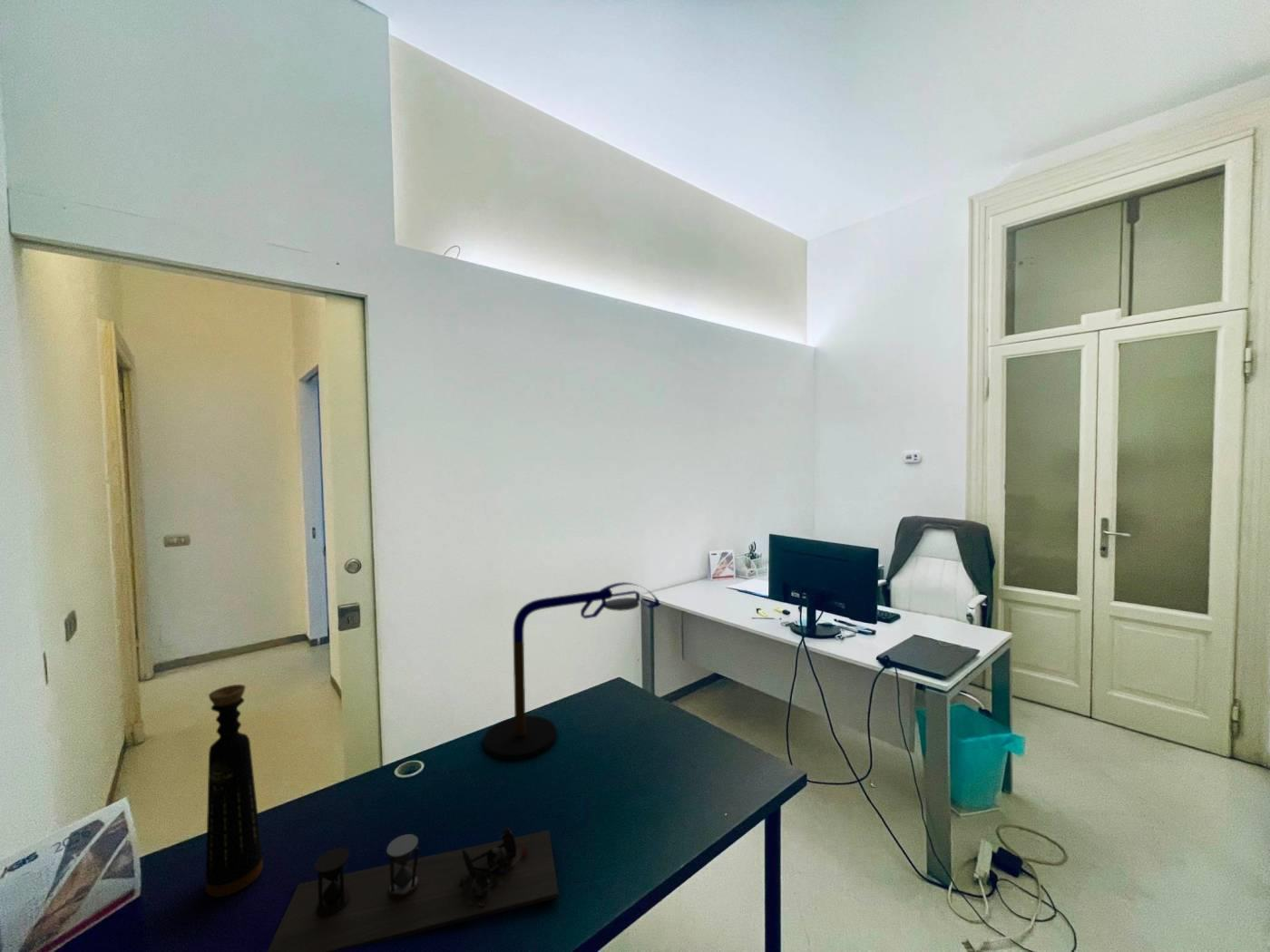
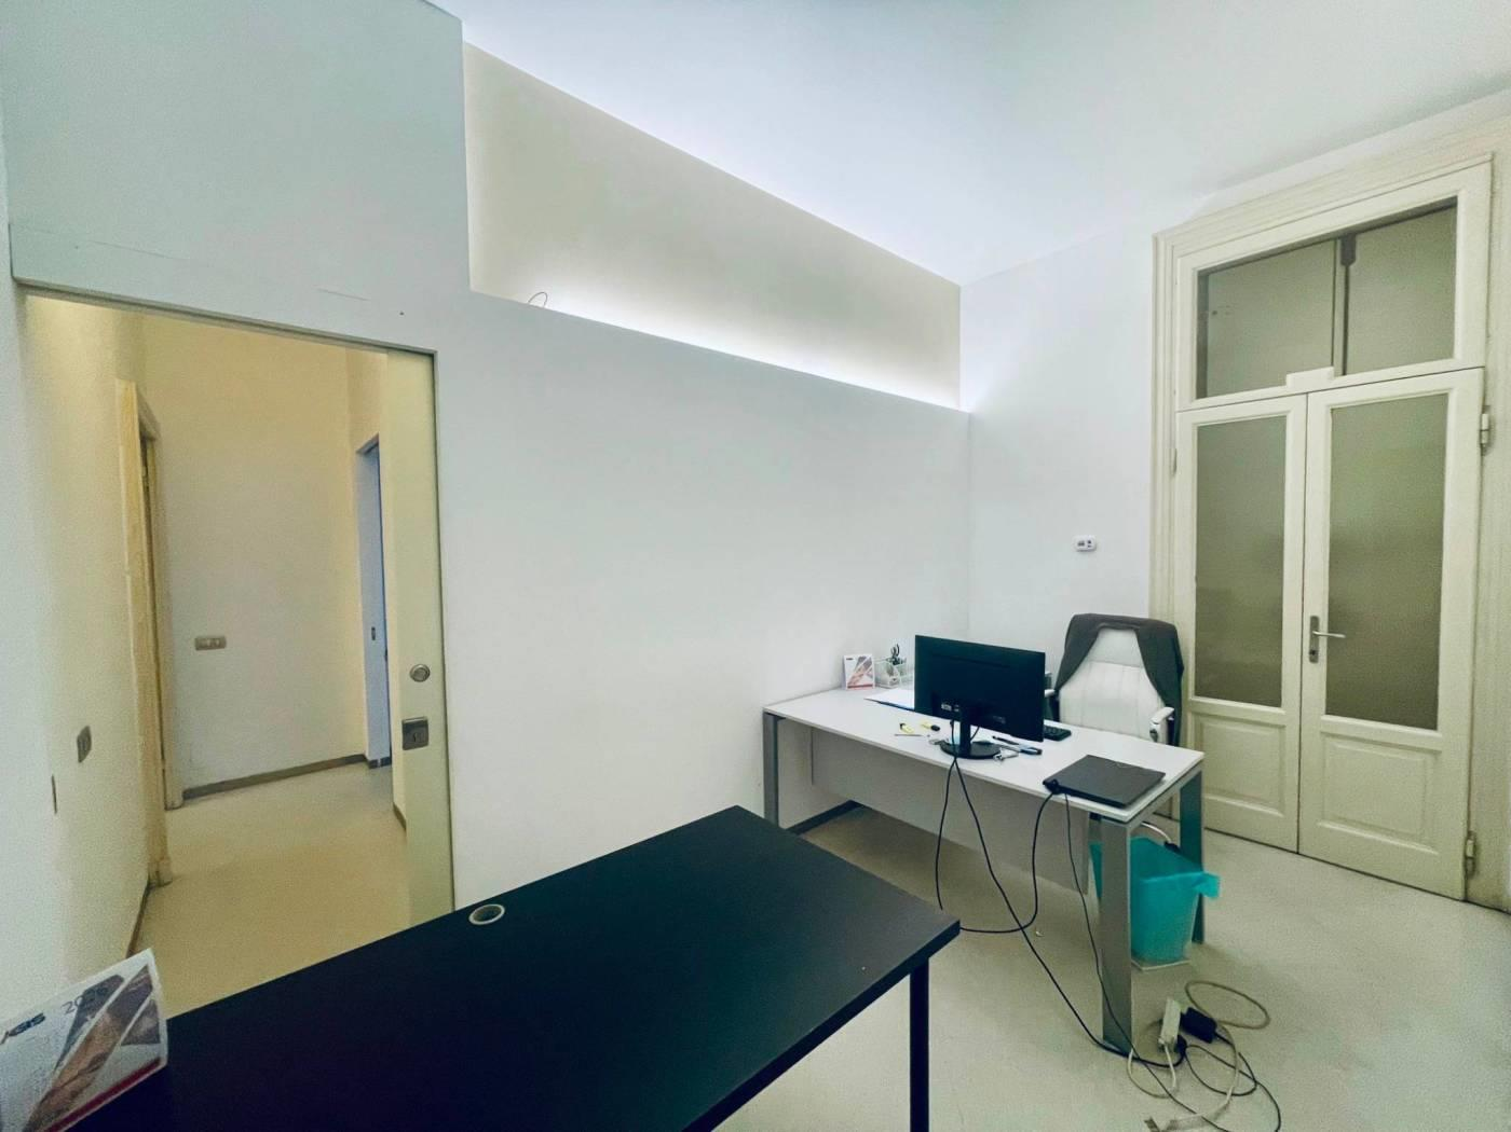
- desk lamp (583, 617)
- bottle (231, 785)
- hourglass set (425, 869)
